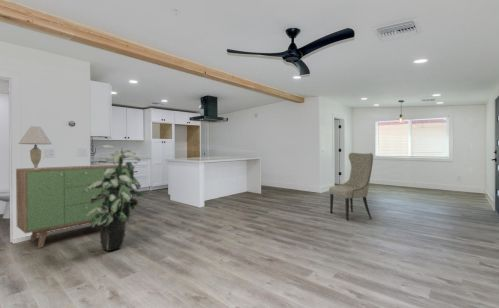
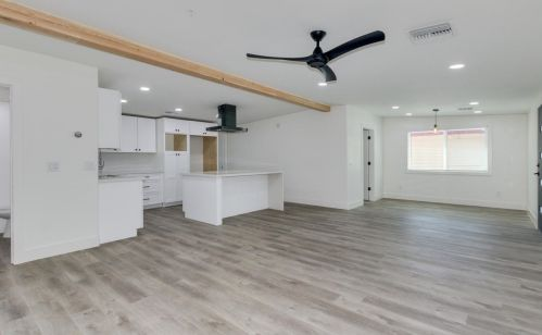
- table lamp (35, 147)
- indoor plant (114, 196)
- chair (351, 184)
- sideboard (80, 200)
